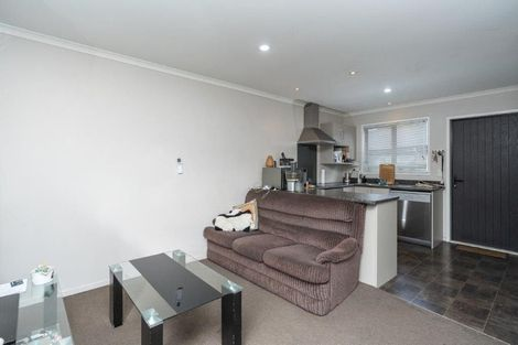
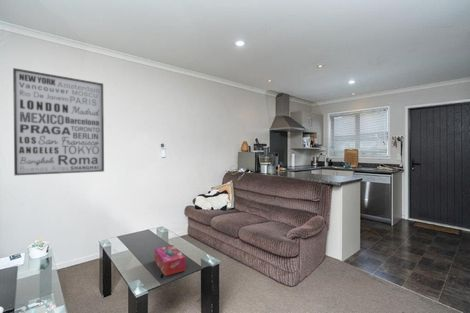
+ tissue box (169, 259)
+ wall art (63, 125)
